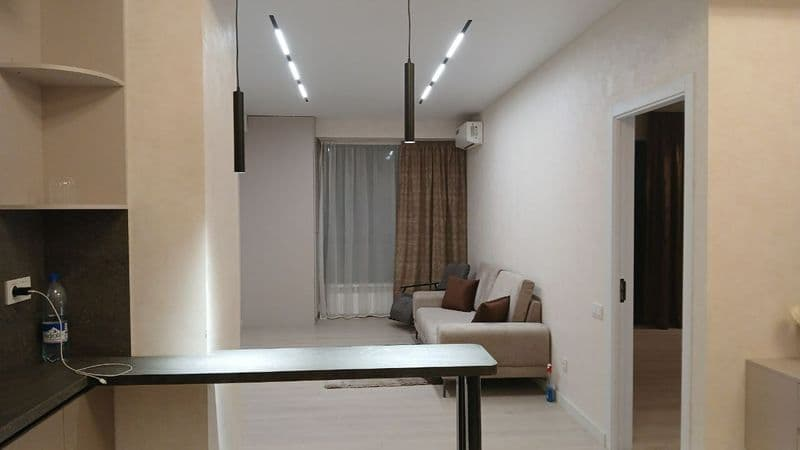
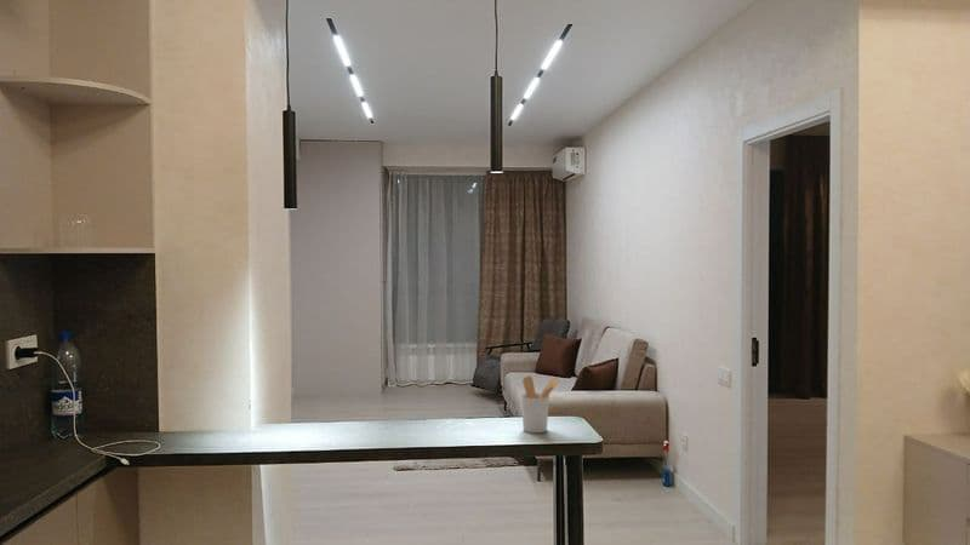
+ utensil holder (541, 403)
